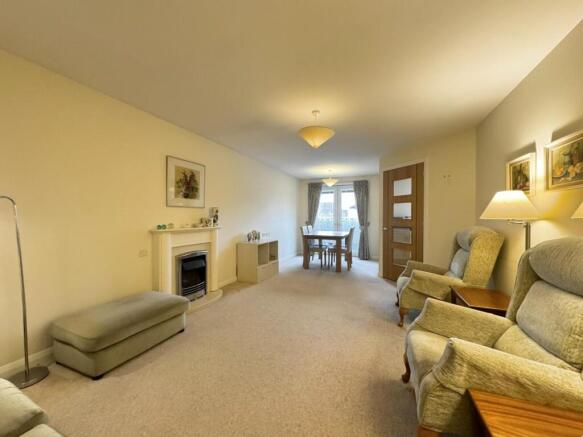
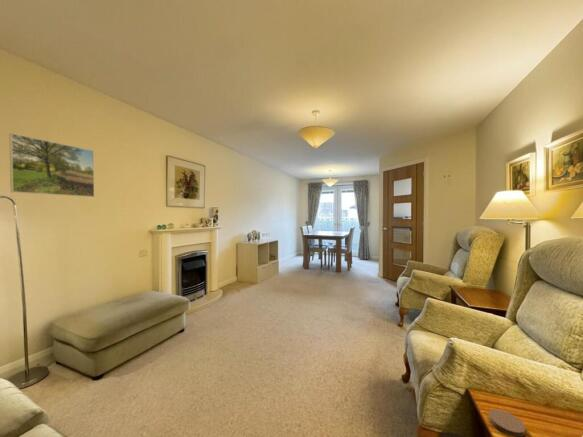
+ coaster (506, 422)
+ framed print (56, 169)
